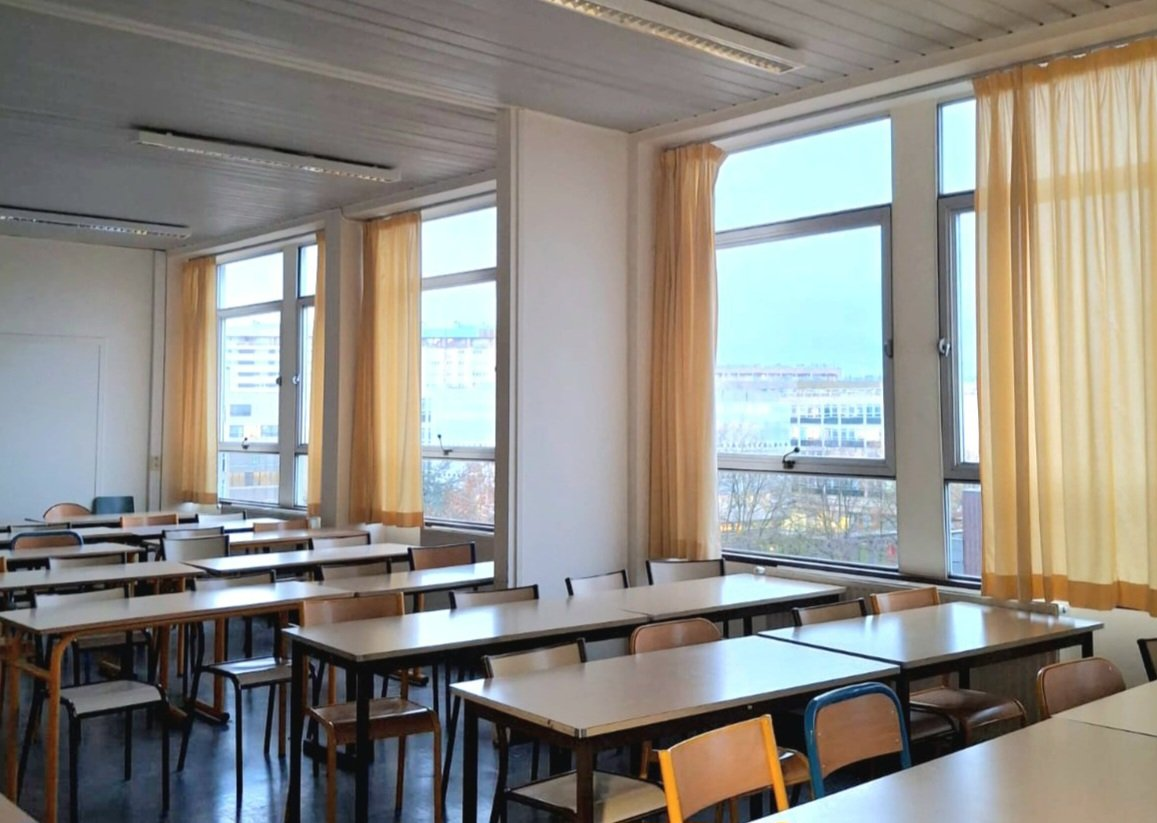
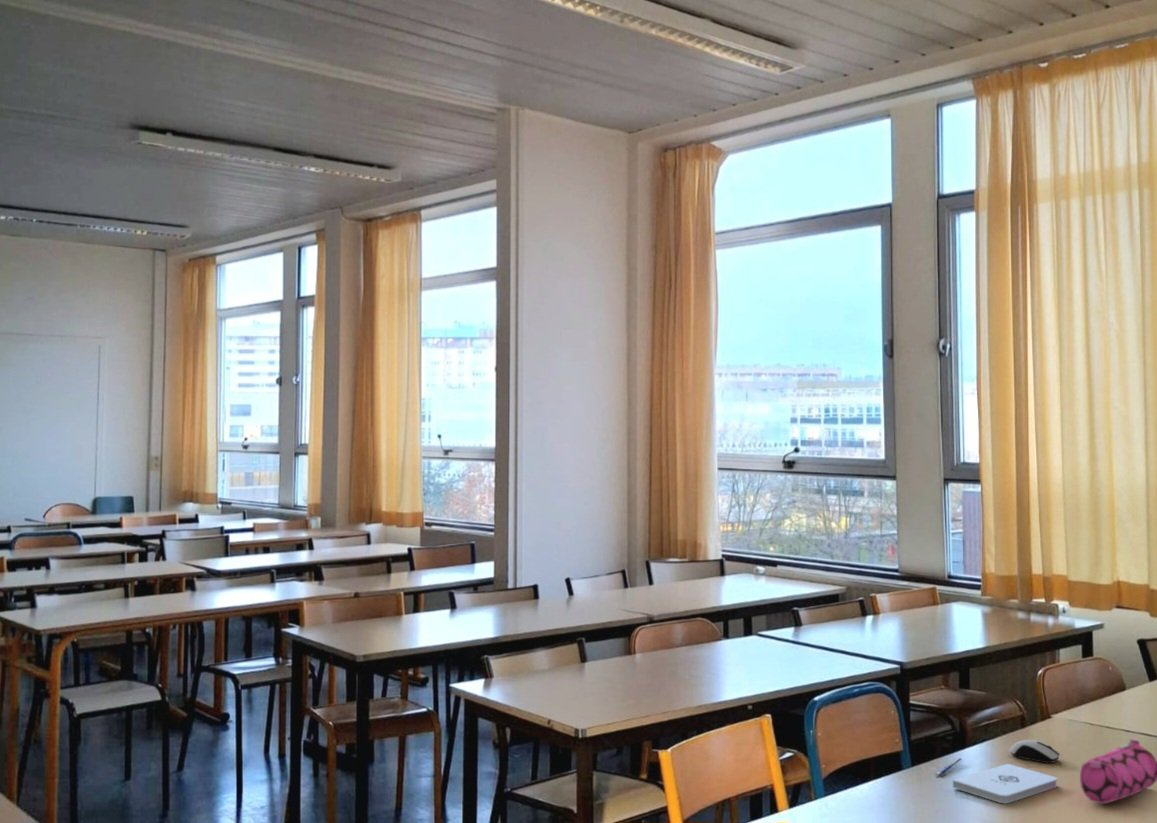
+ pencil case (1118, 771)
+ notepad (1006, 782)
+ computer mouse (1034, 749)
+ pen (949, 766)
